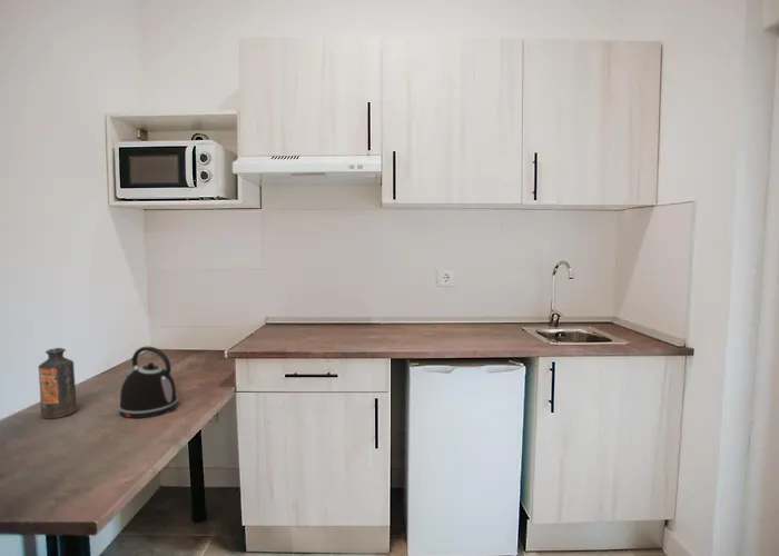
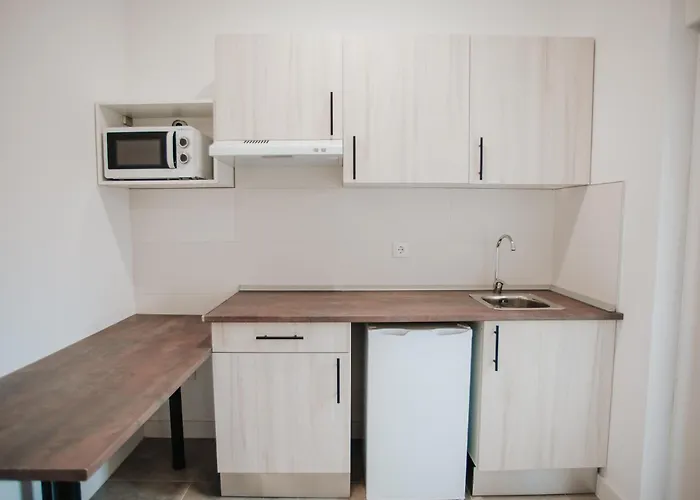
- bottle (57, 381)
- kettle (148, 377)
